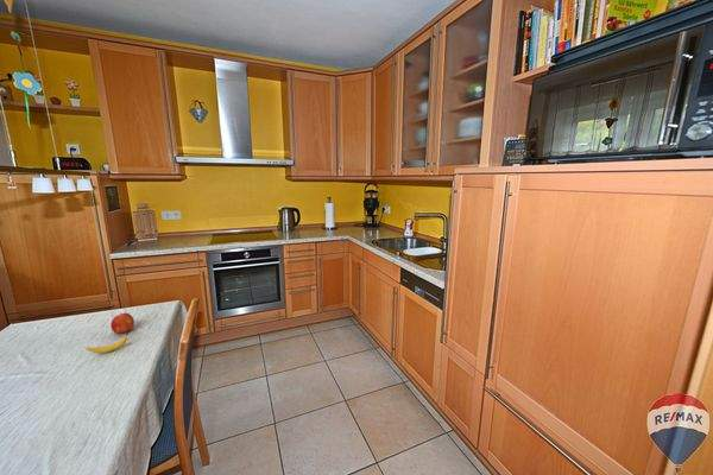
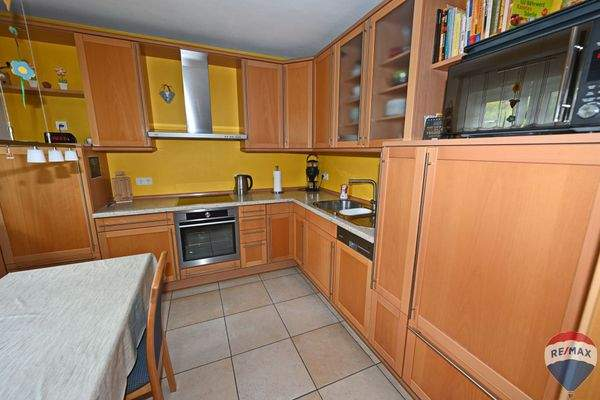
- fruit (122, 322)
- banana (108, 346)
